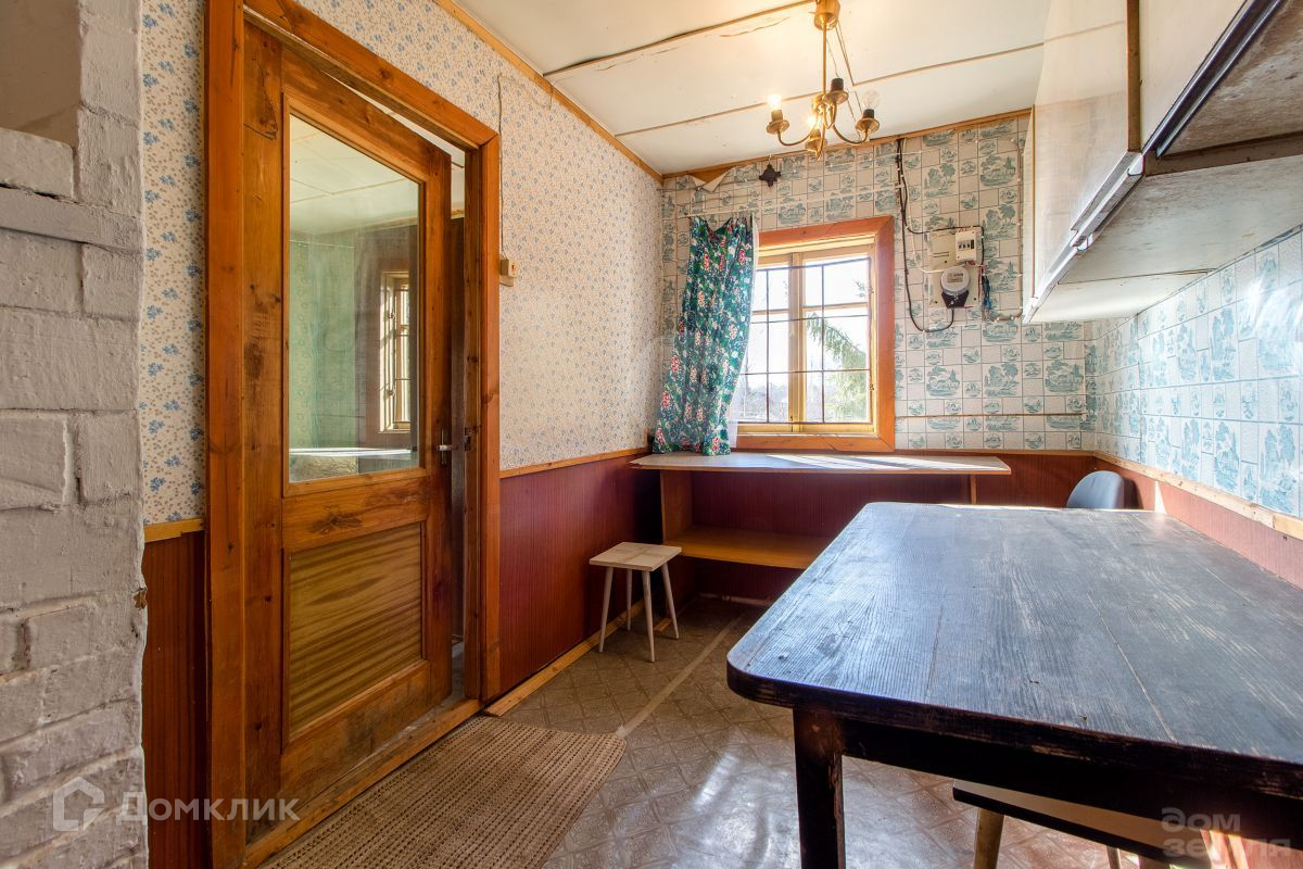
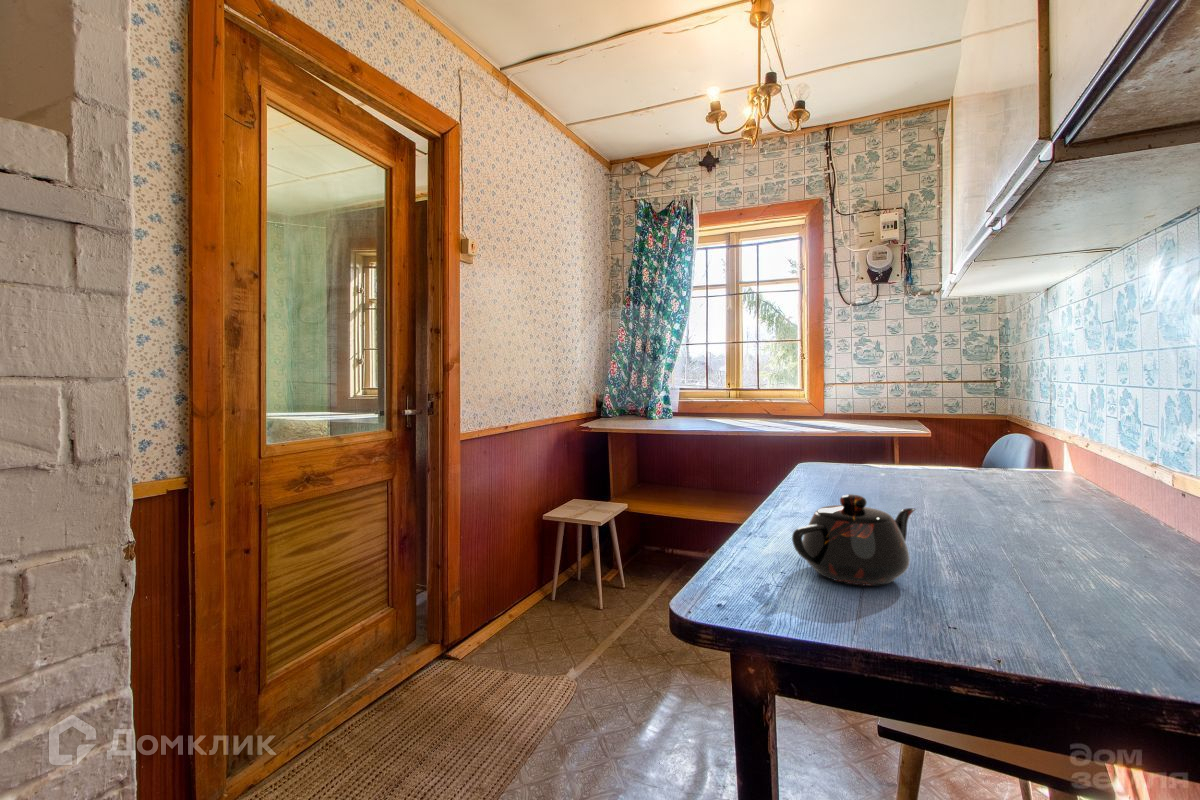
+ teapot (857, 534)
